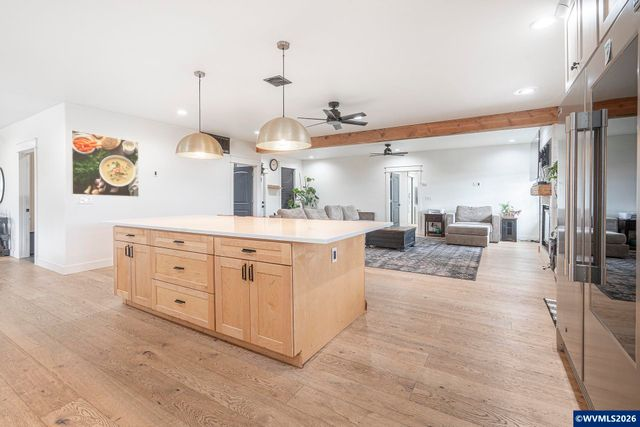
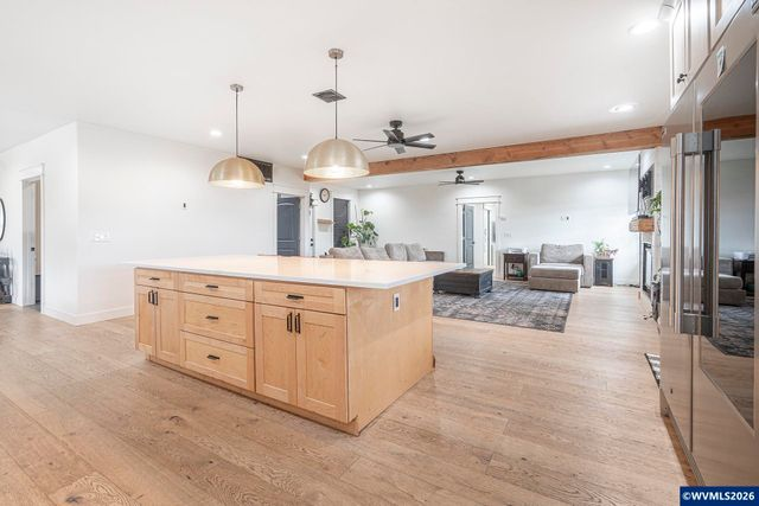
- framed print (107, 166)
